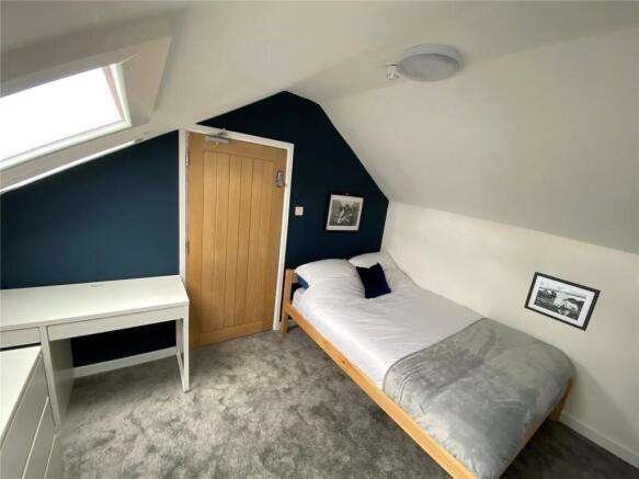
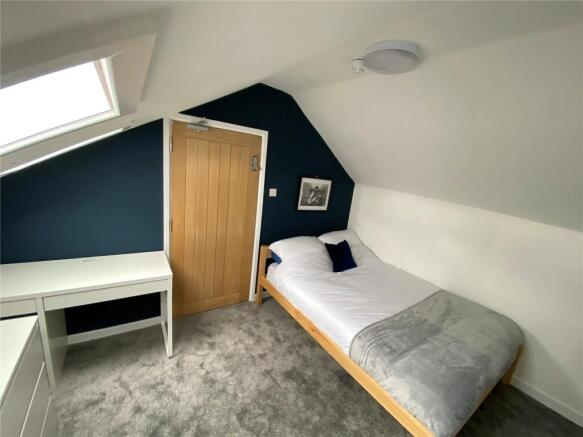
- picture frame (559, 299)
